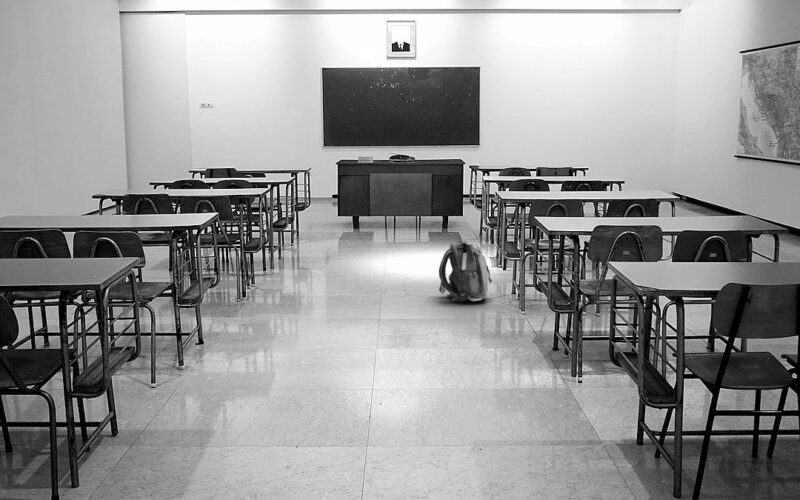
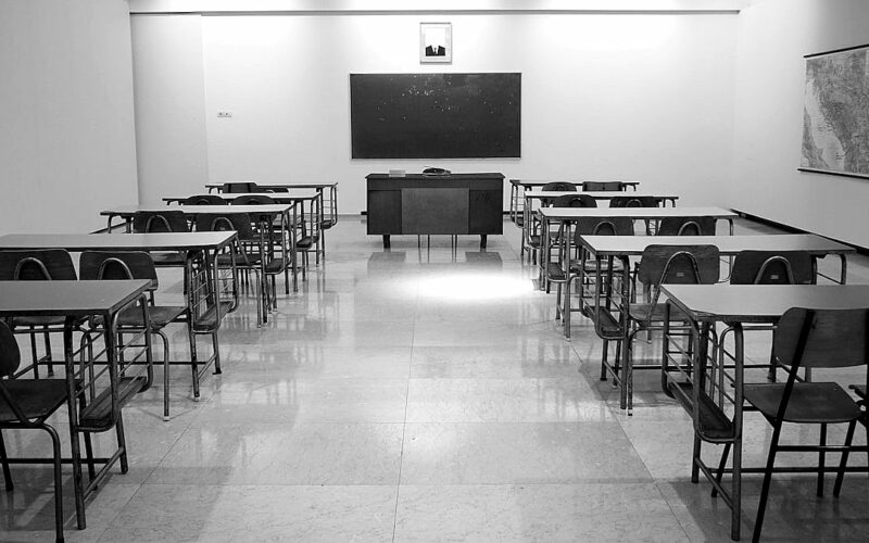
- backpack (464, 268)
